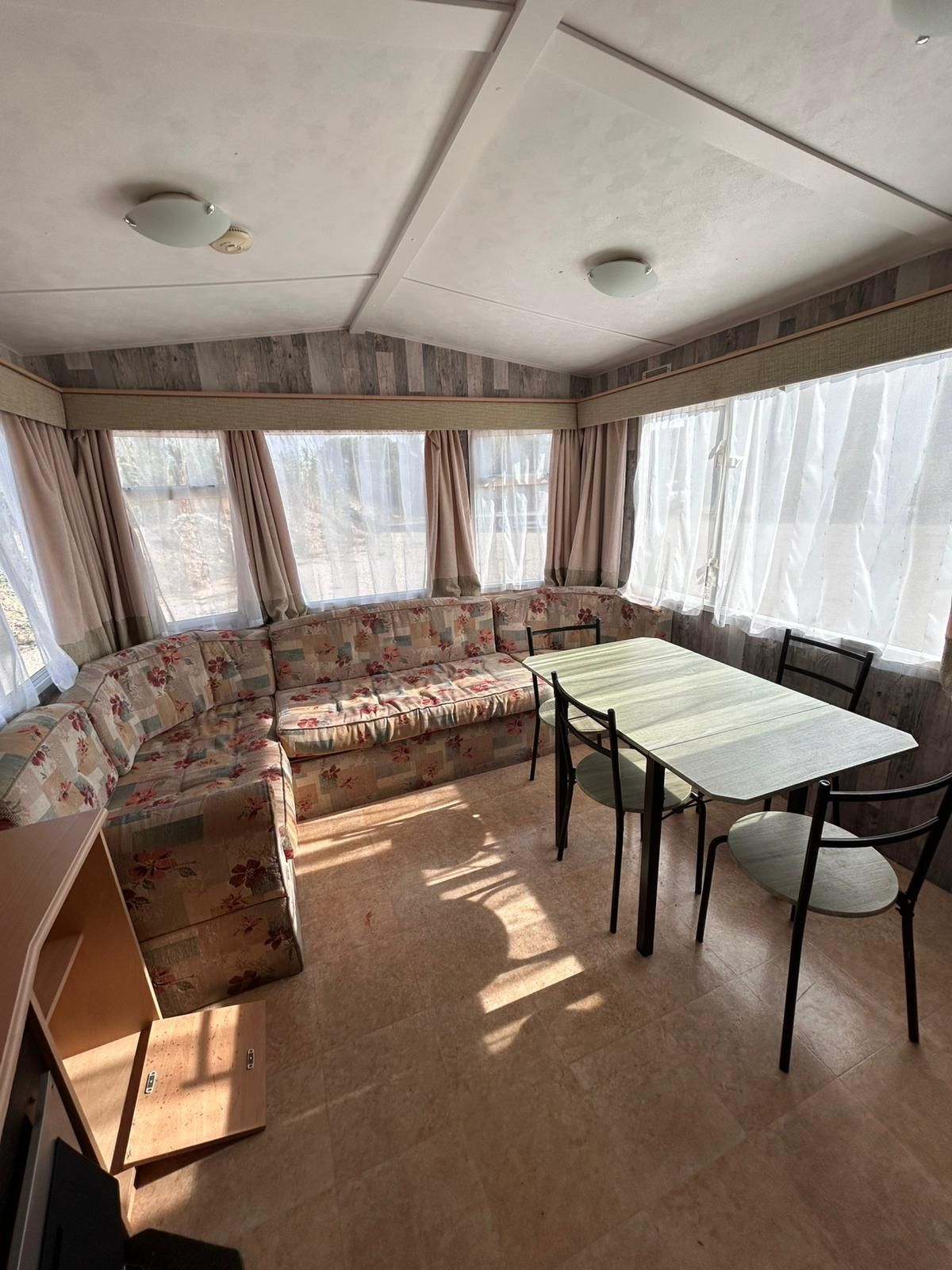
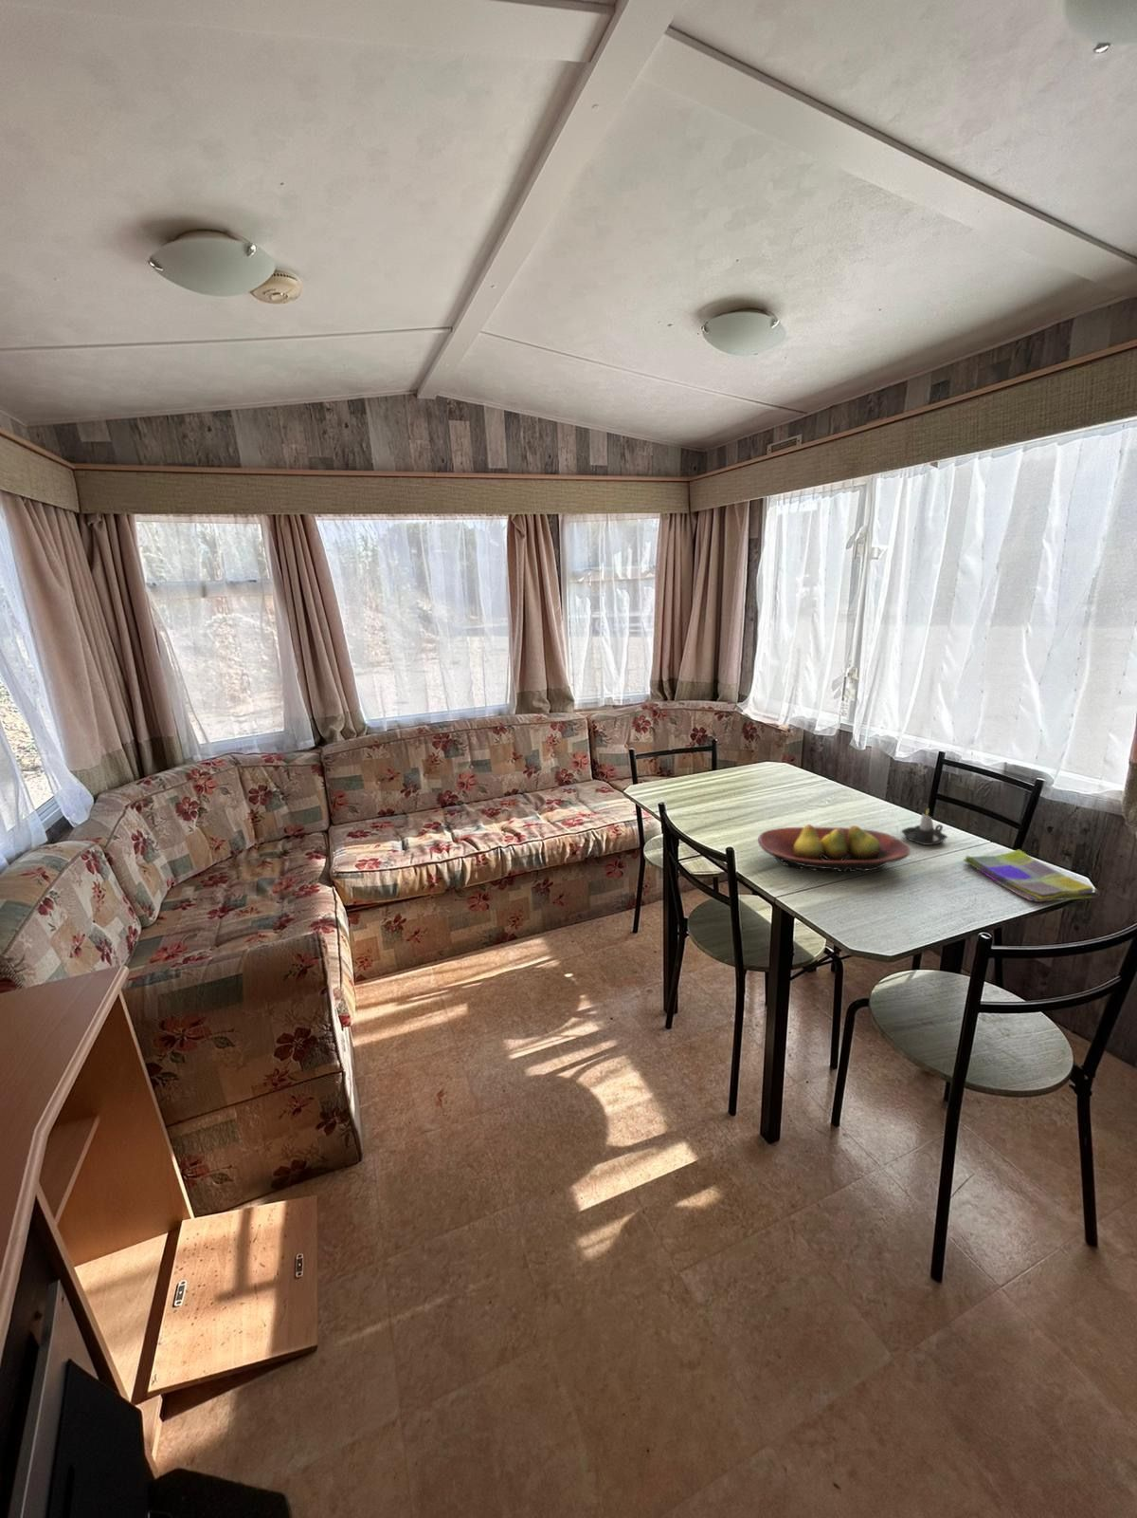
+ candle (927, 822)
+ dish towel (1028, 875)
+ fruit bowl (831, 844)
